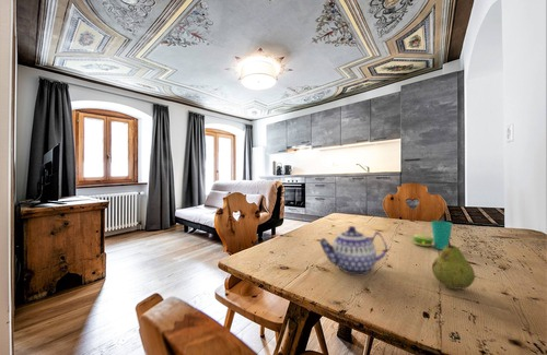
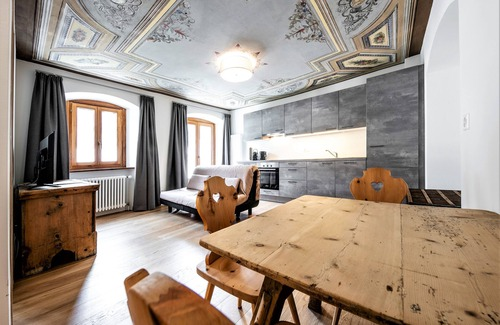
- cup (432, 233)
- fruit (452, 263)
- teapot (353, 247)
